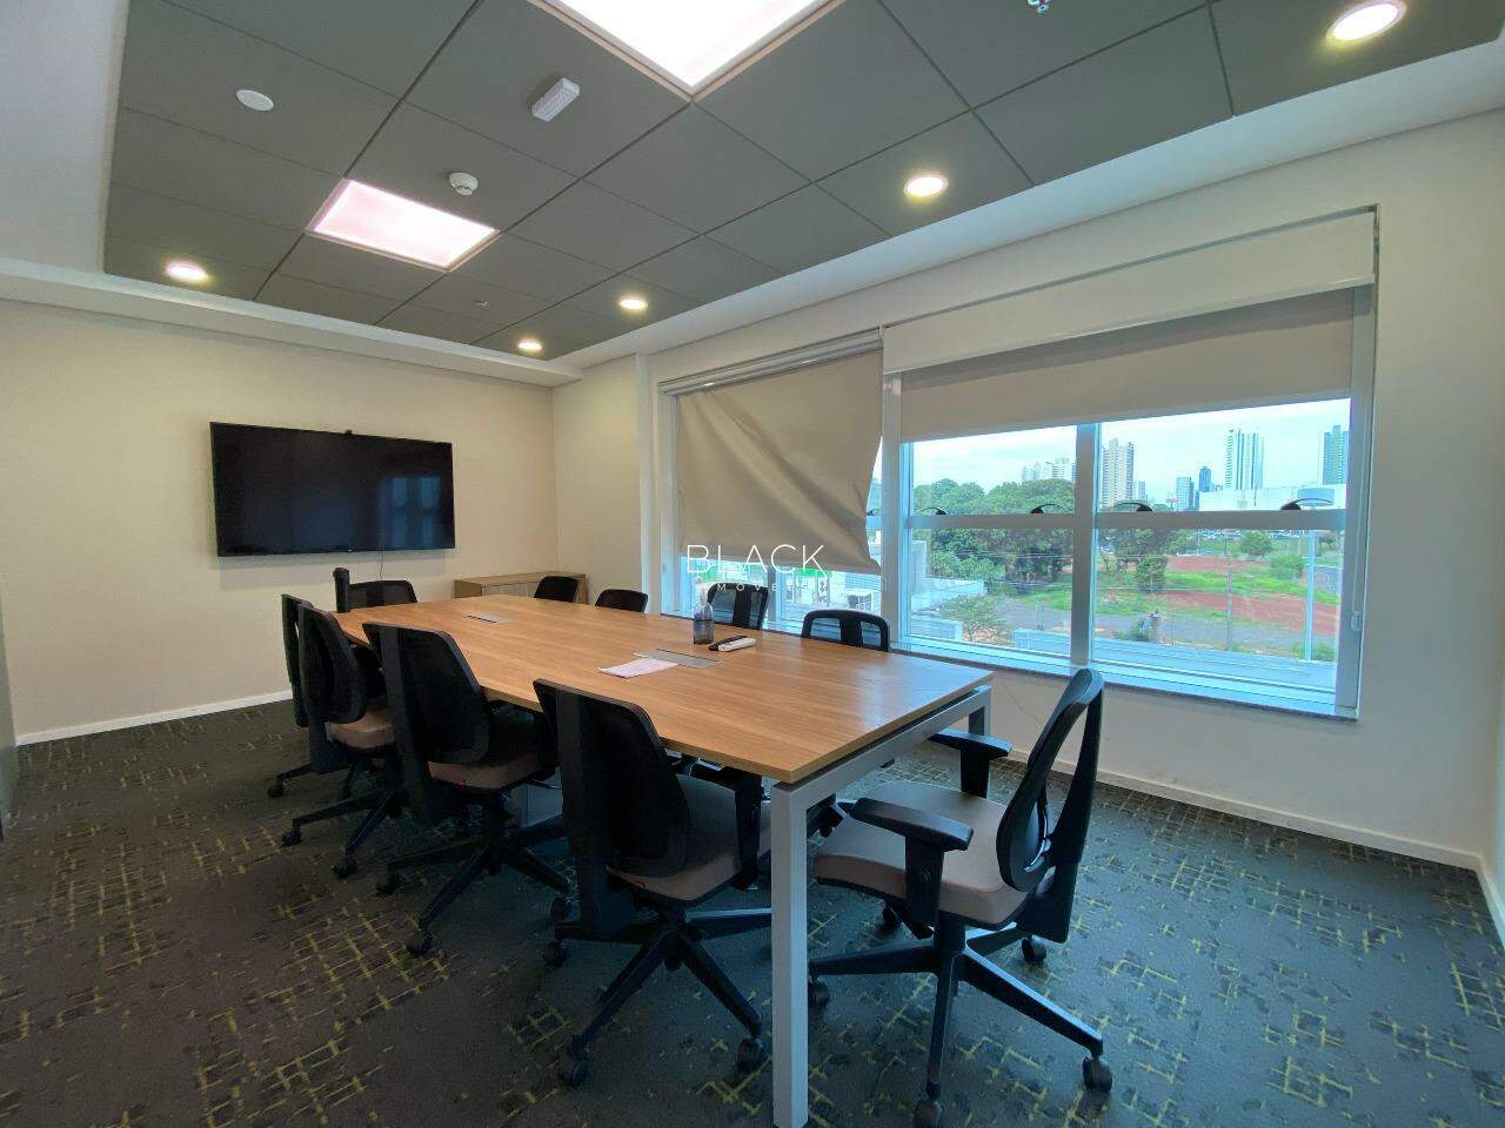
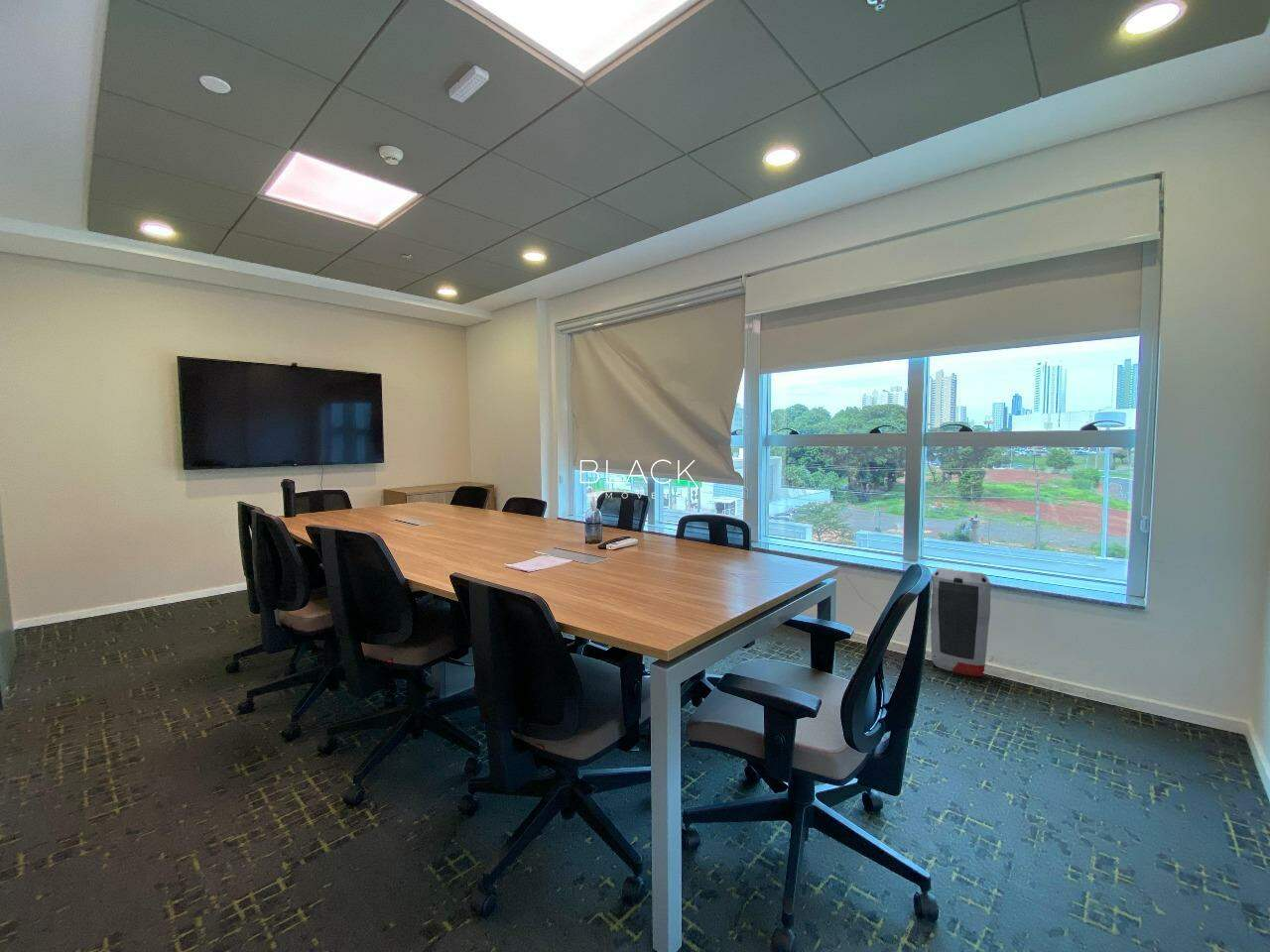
+ air purifier (957, 622)
